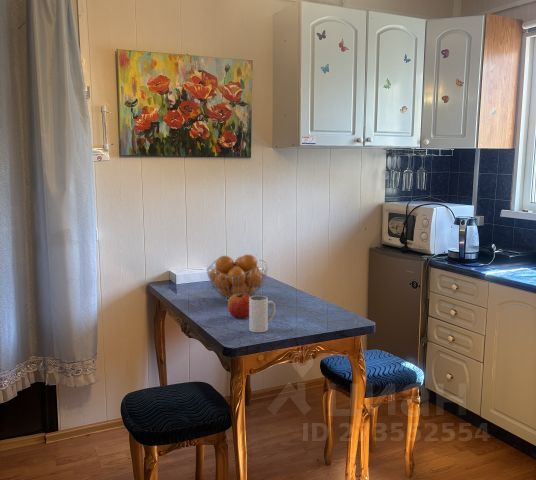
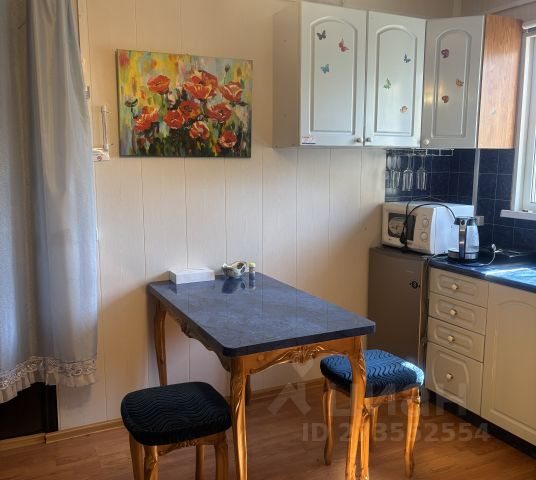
- apple (240, 304)
- fruit basket (237, 276)
- mug (262, 313)
